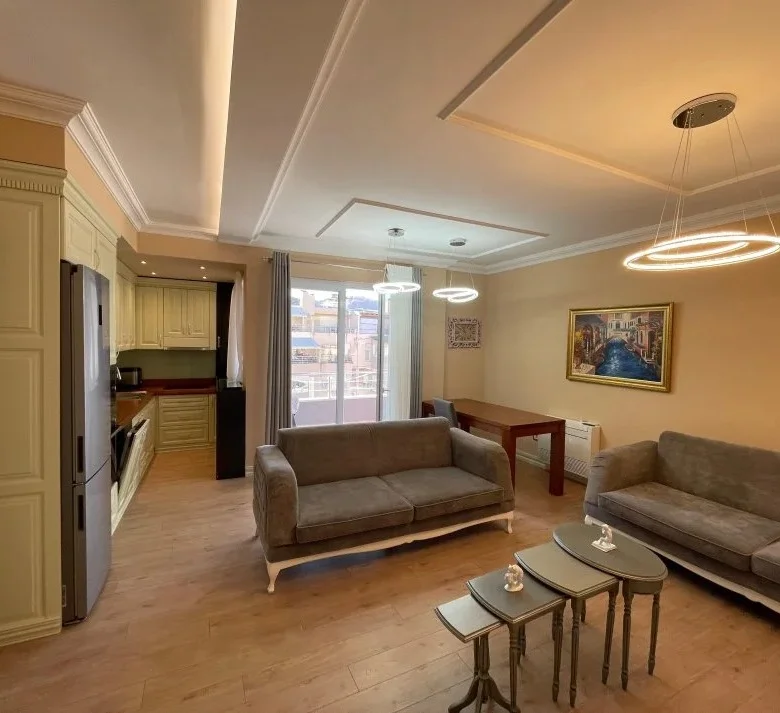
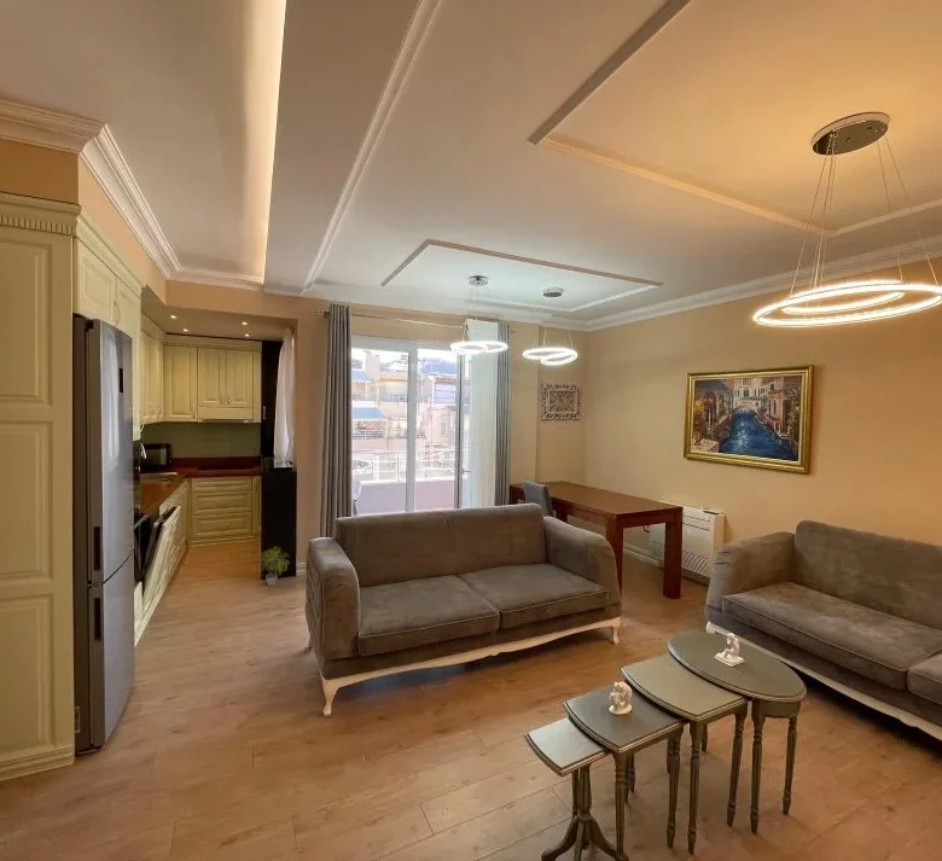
+ potted plant (273, 564)
